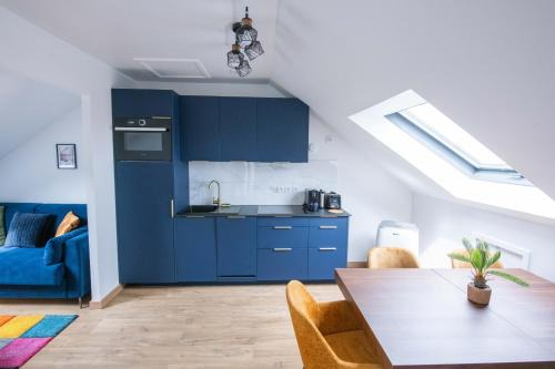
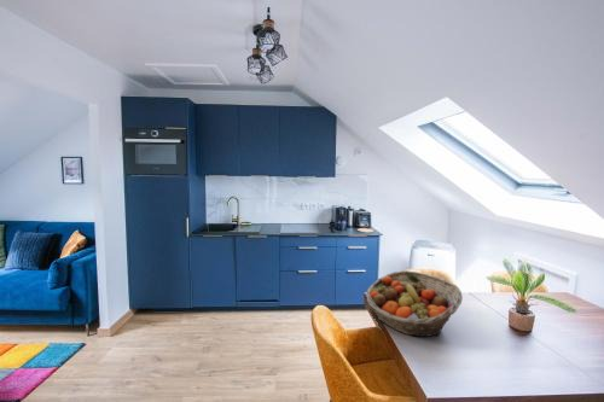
+ fruit basket (411, 301)
